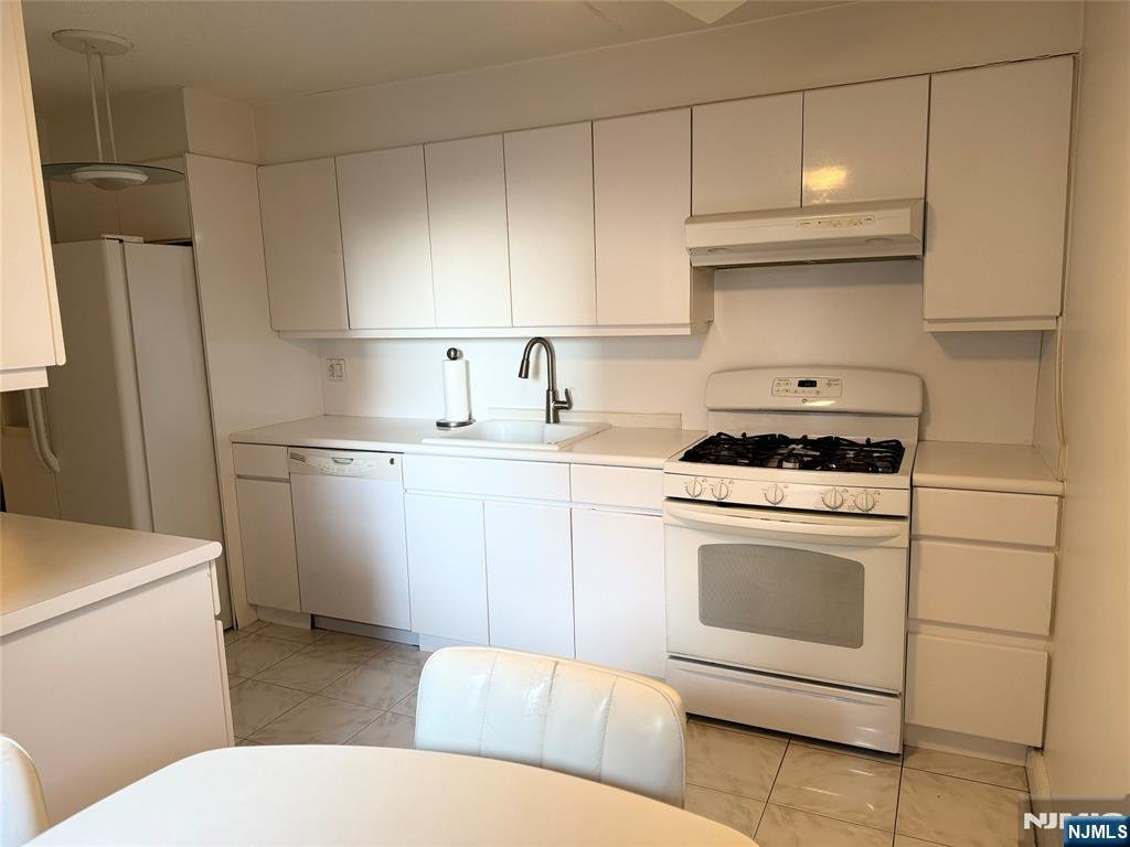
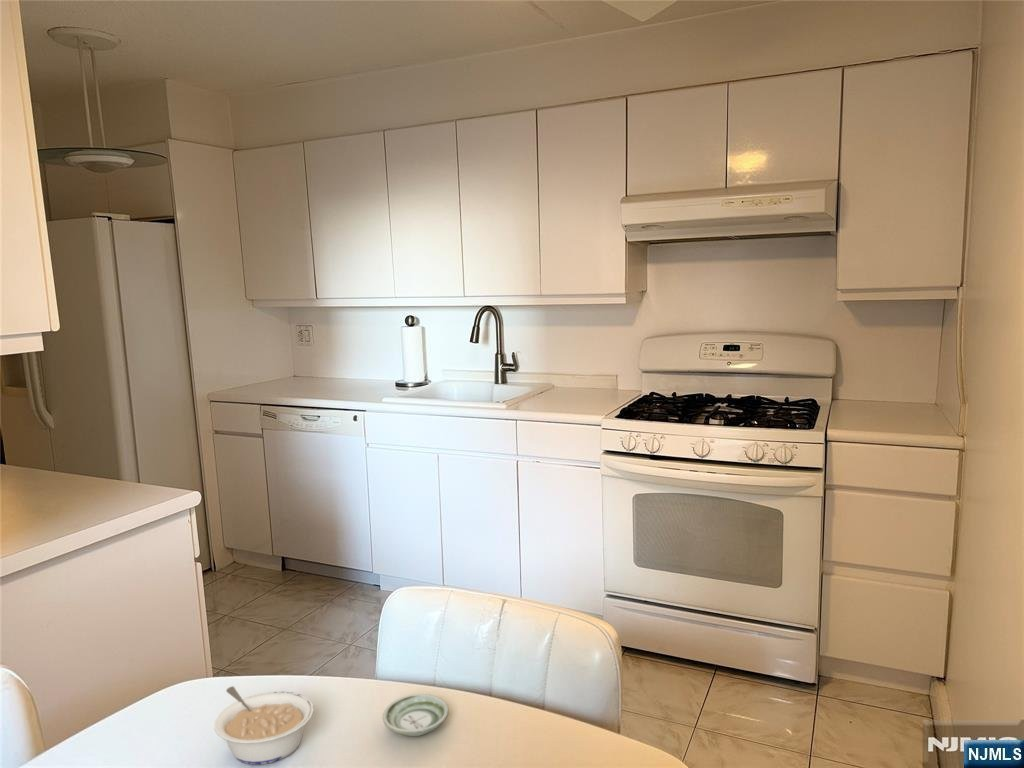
+ saucer (416, 718)
+ legume (261, 727)
